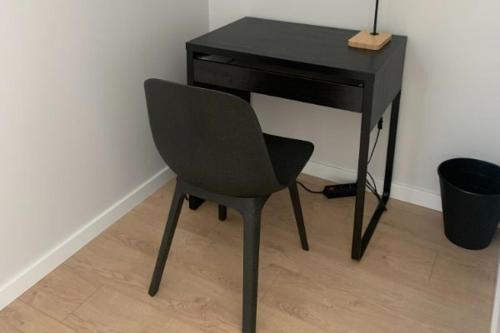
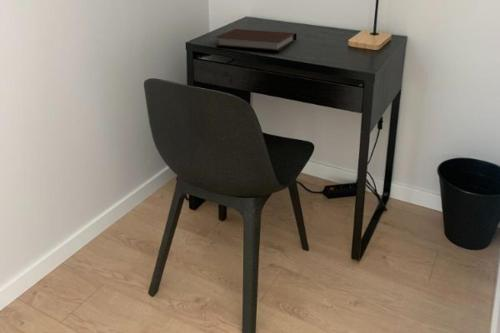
+ notebook (256, 38)
